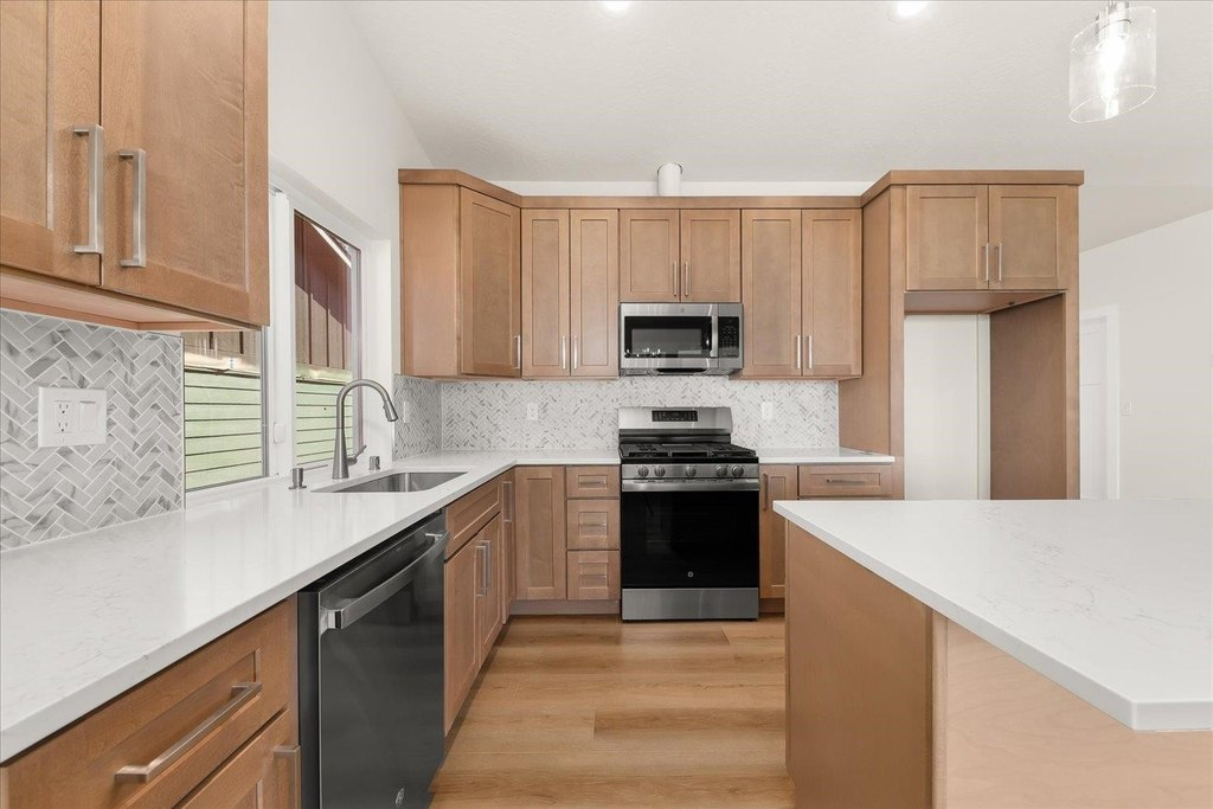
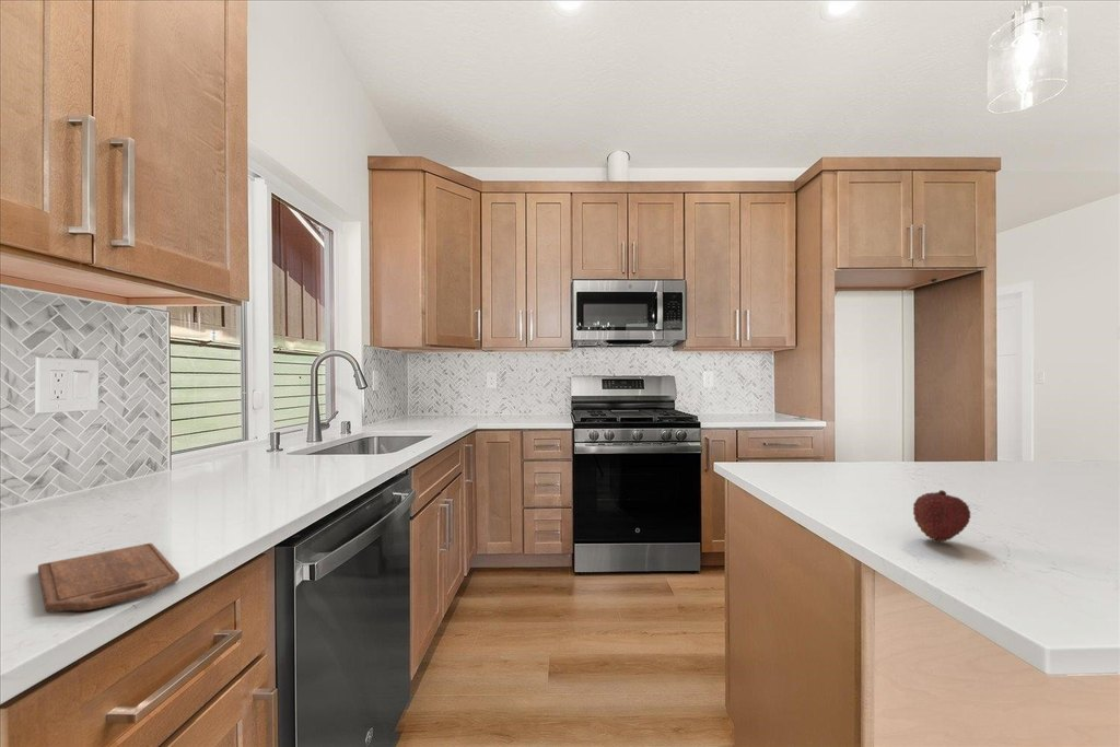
+ cutting board (108, 574)
+ fruit (941, 515)
